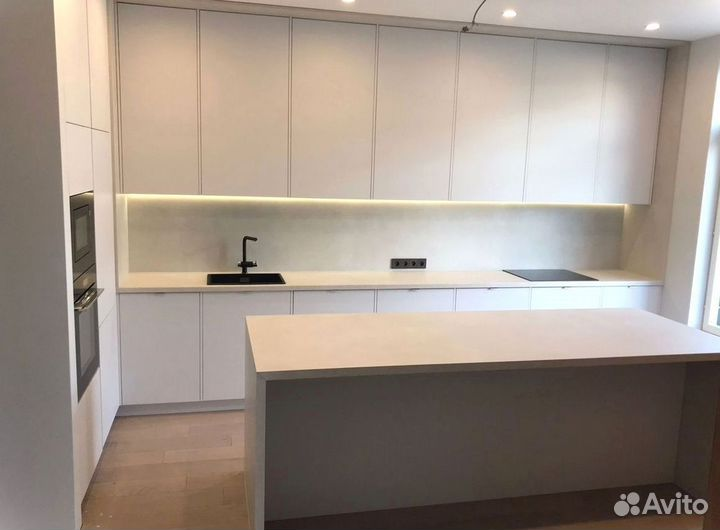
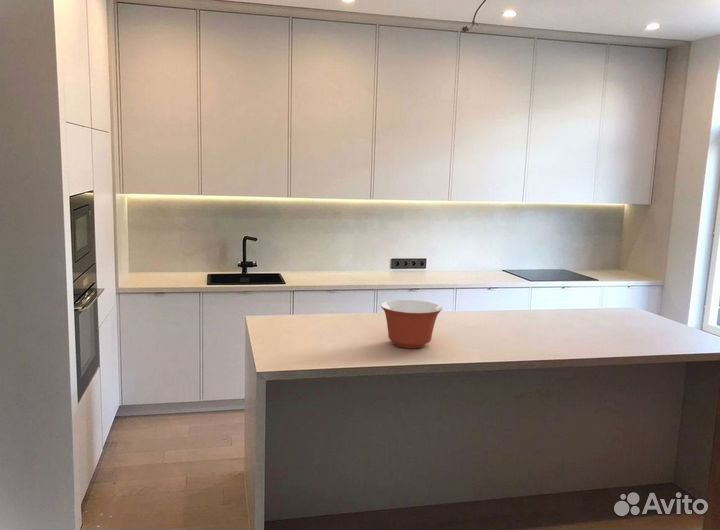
+ mixing bowl (410, 325)
